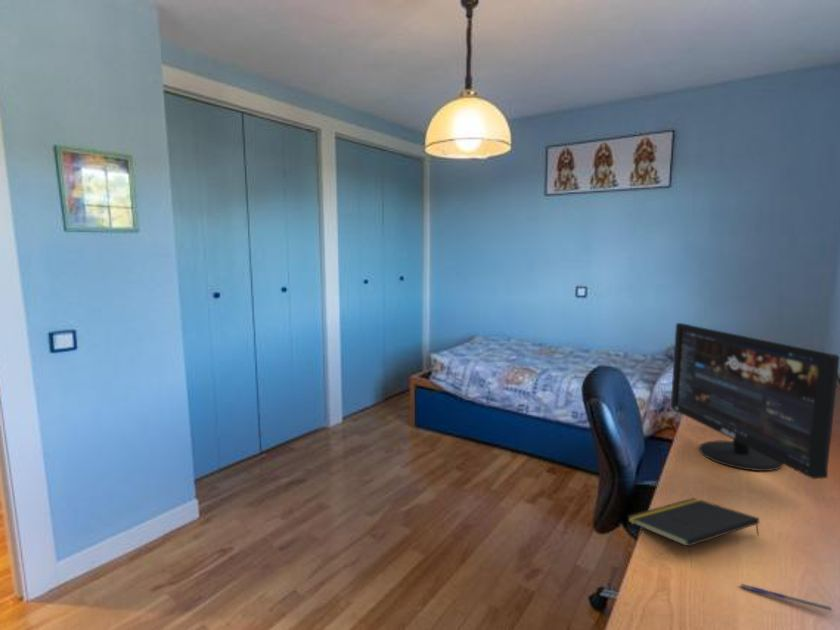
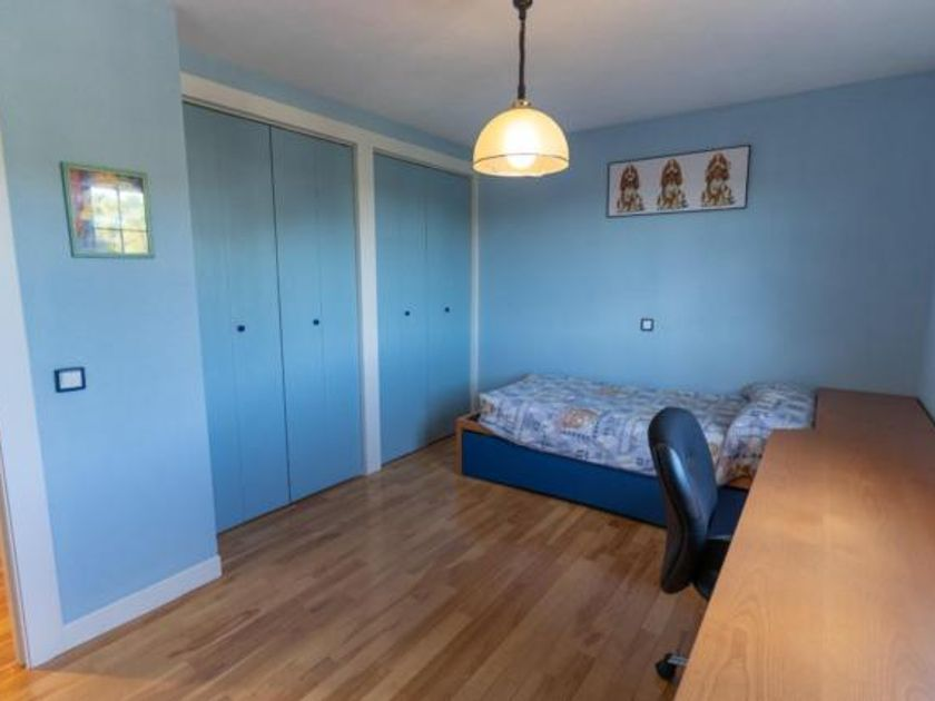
- pen (785, 597)
- notepad (691, 519)
- computer monitor (744, 396)
